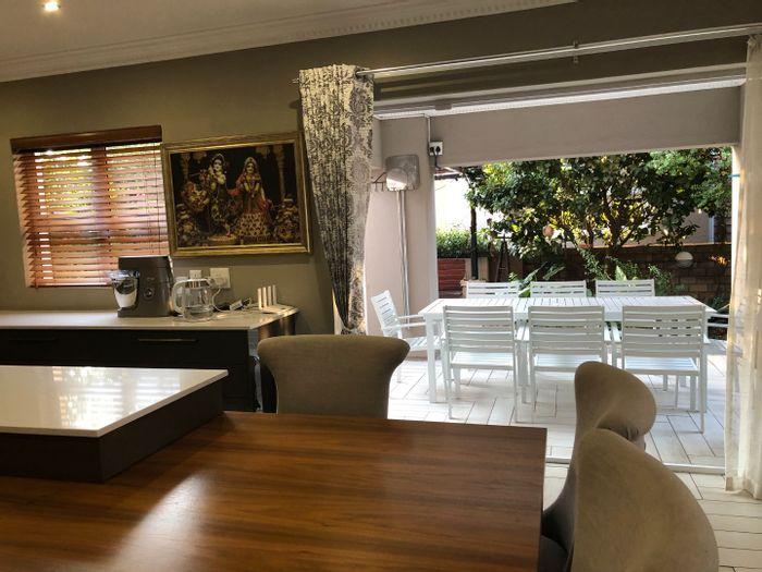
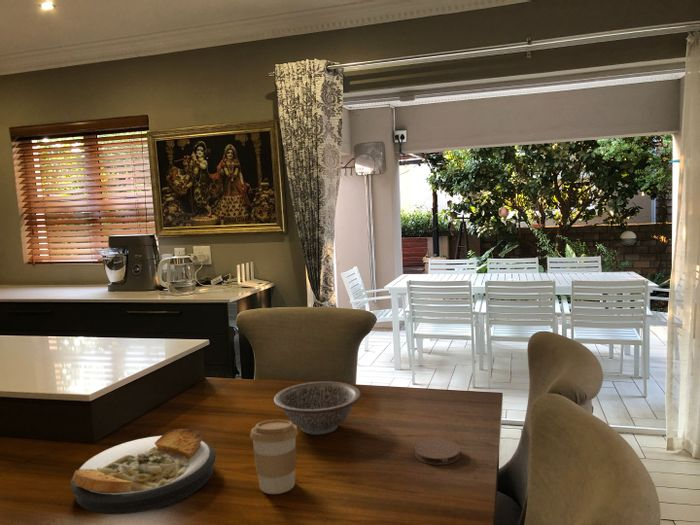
+ plate (146, 465)
+ decorative bowl (318, 411)
+ coffee cup (275, 453)
+ coaster (437, 451)
